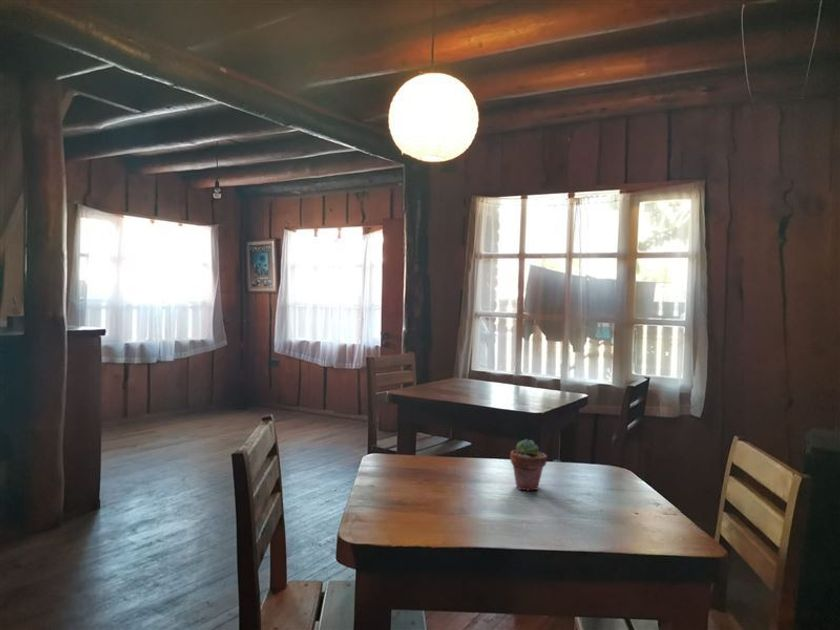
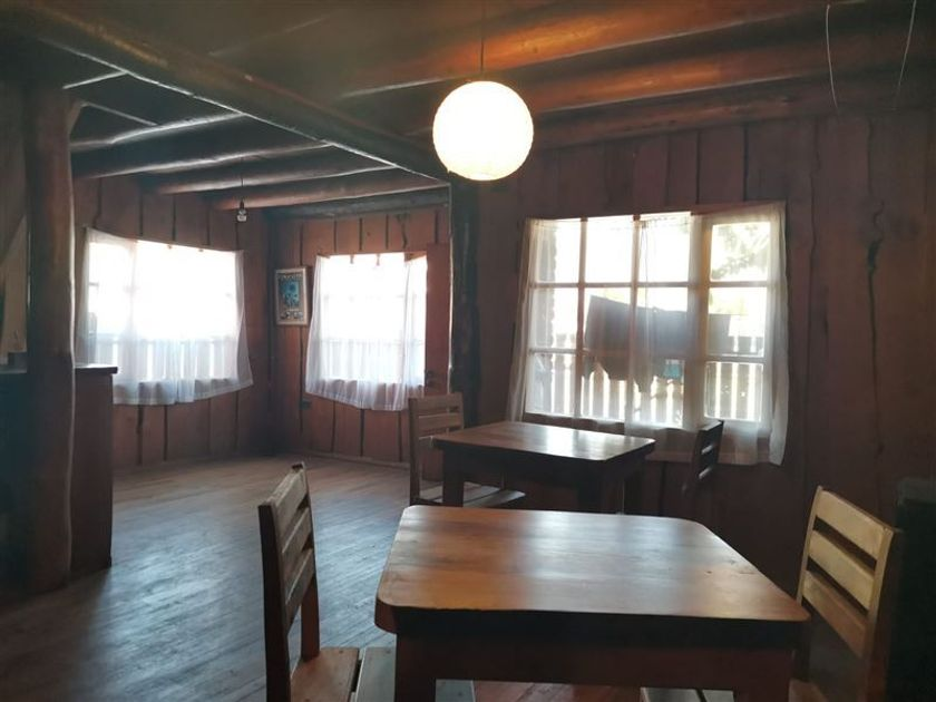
- potted succulent (528, 463)
